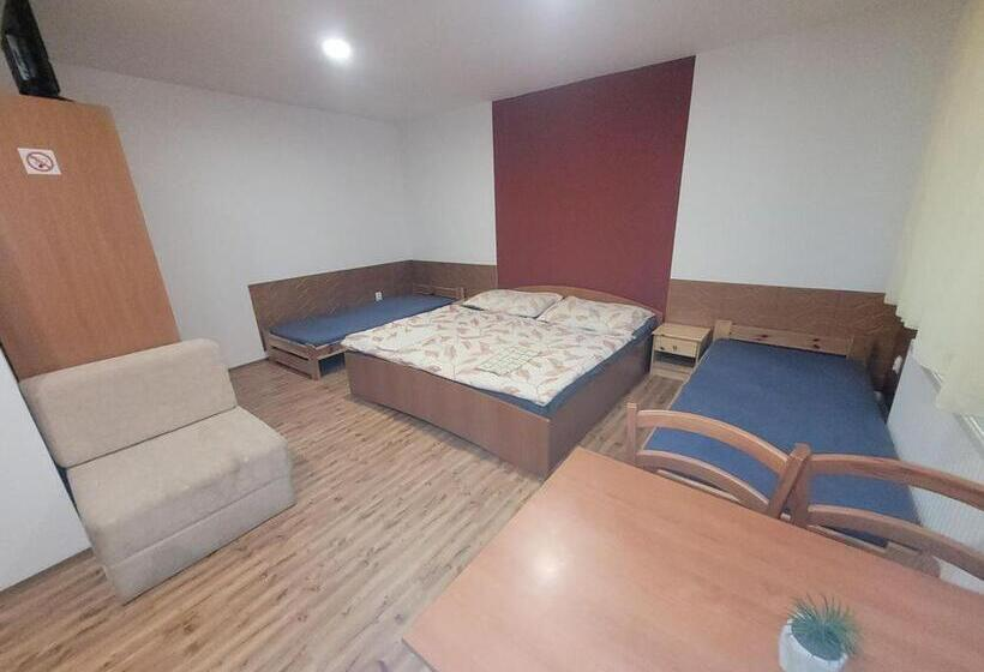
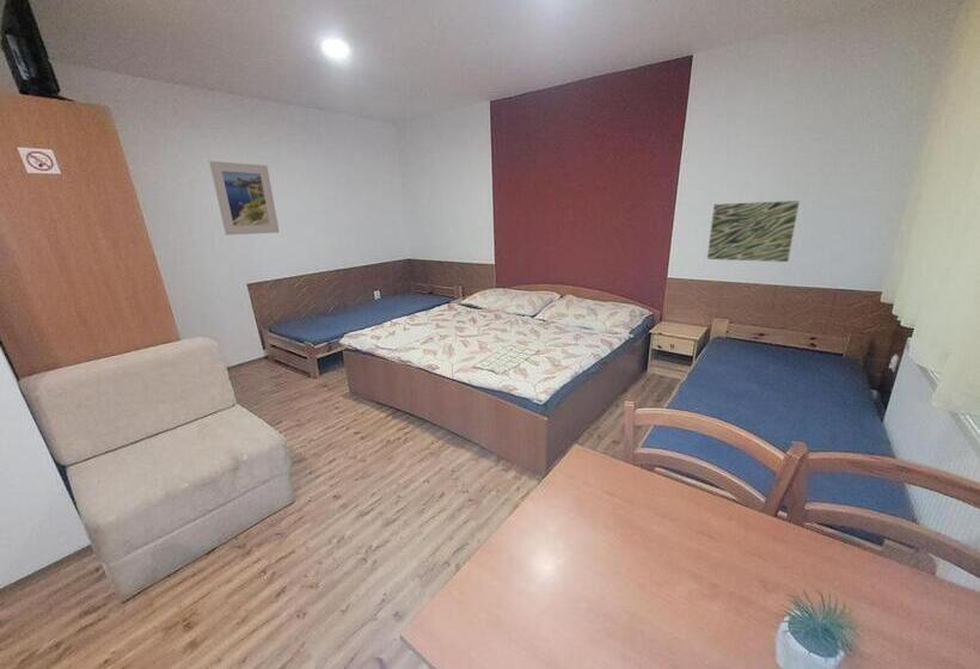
+ wall art (749, 232)
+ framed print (246, 200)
